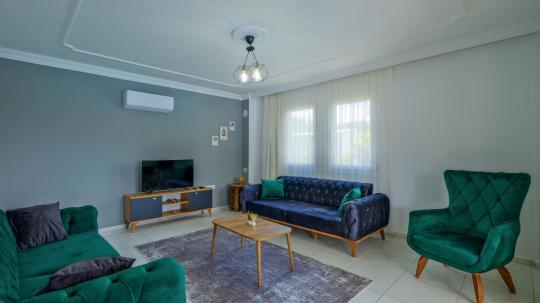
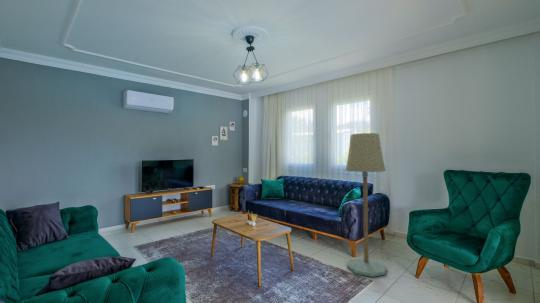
+ floor lamp (365, 200)
